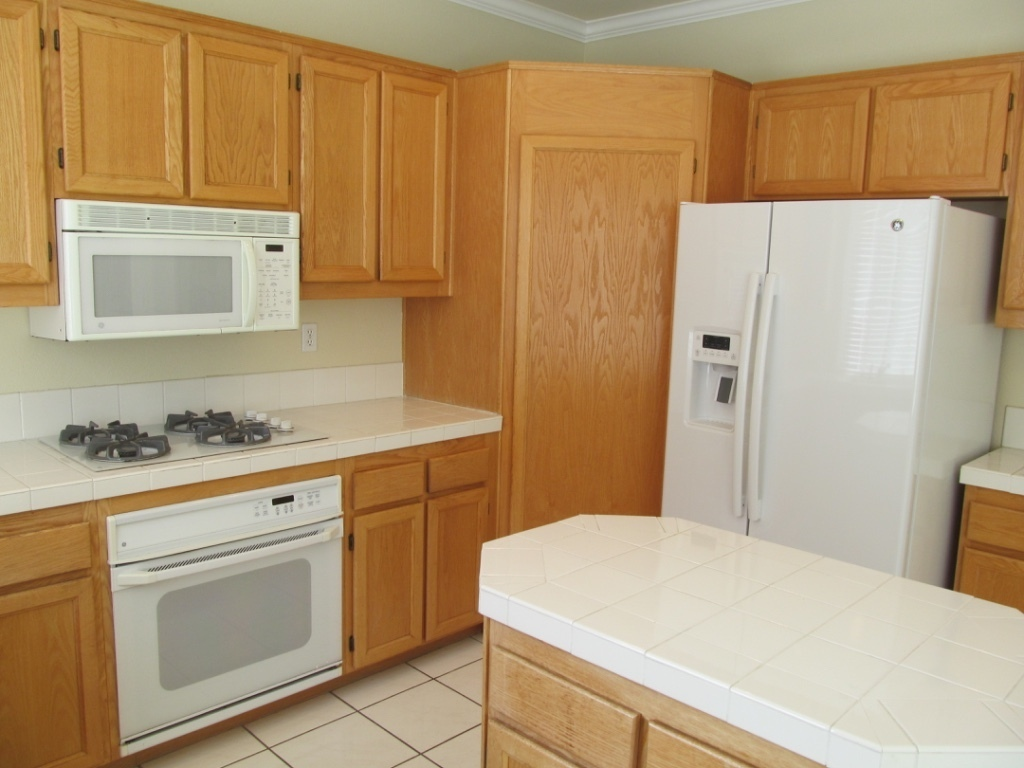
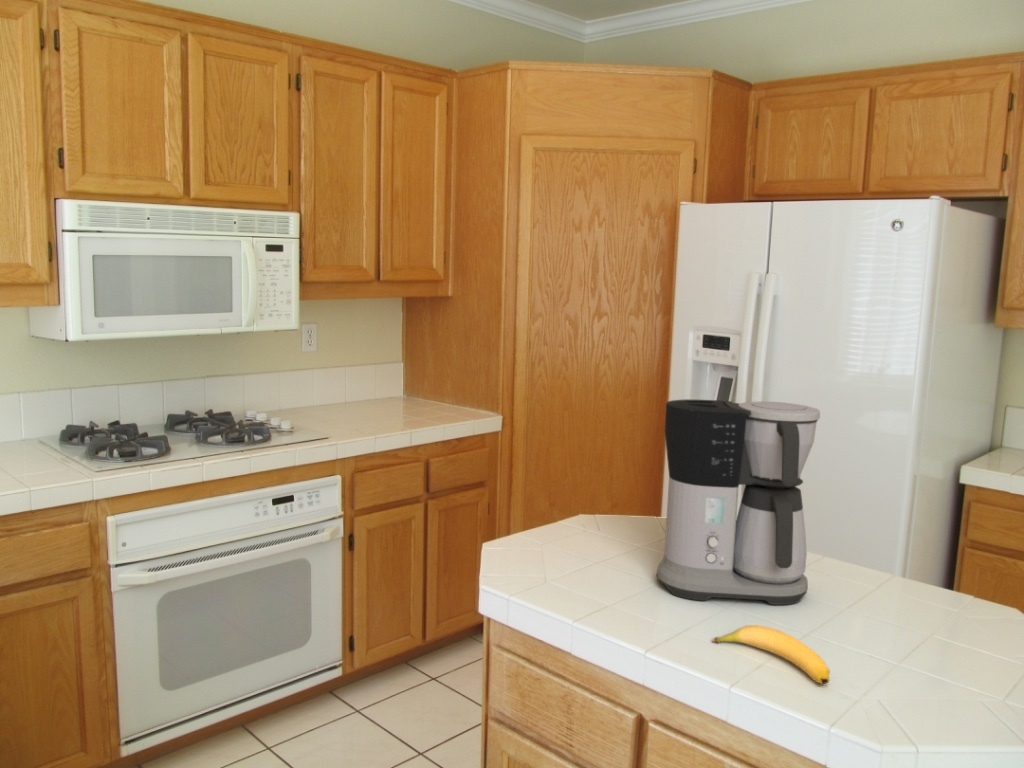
+ banana (776, 649)
+ coffee maker (737, 499)
